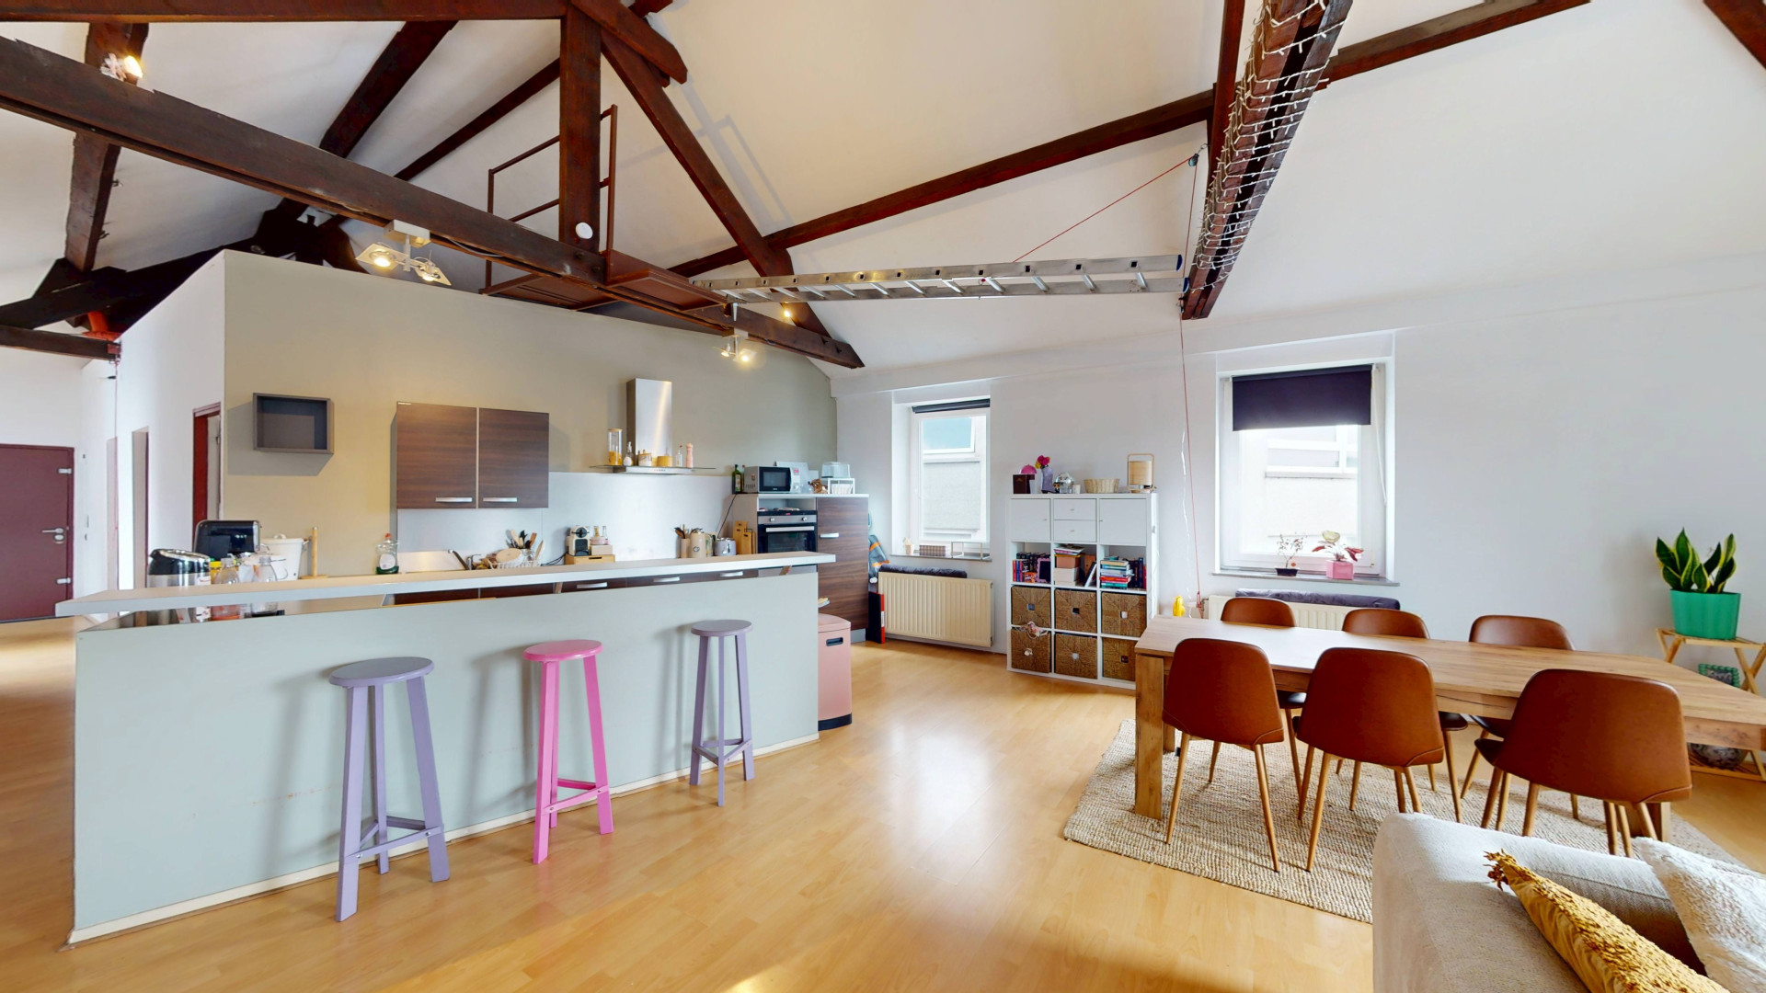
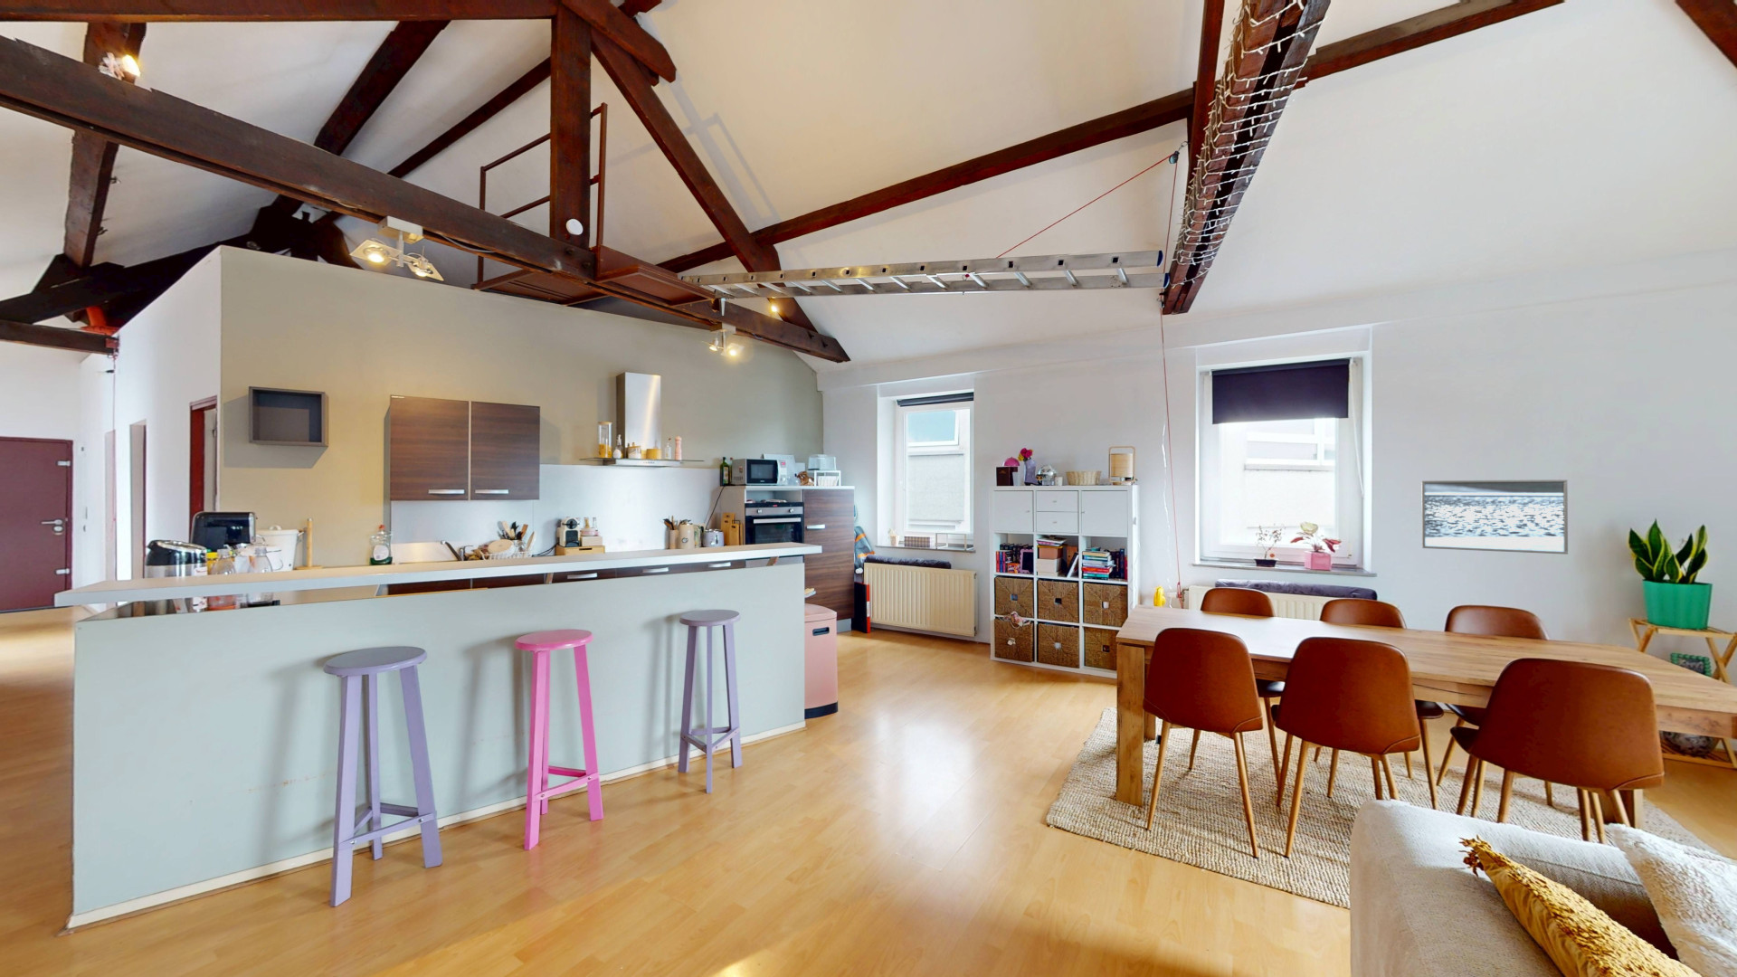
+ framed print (1490, 514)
